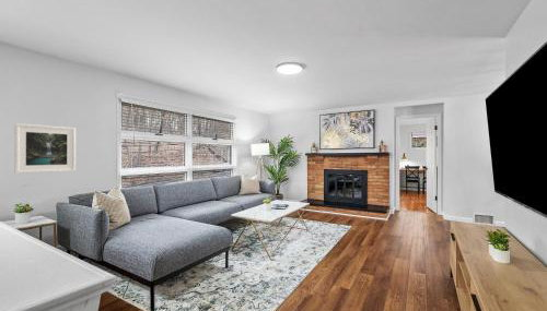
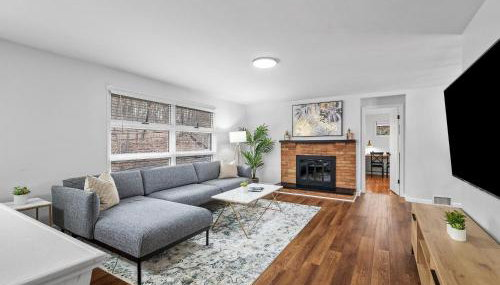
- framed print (47, 148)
